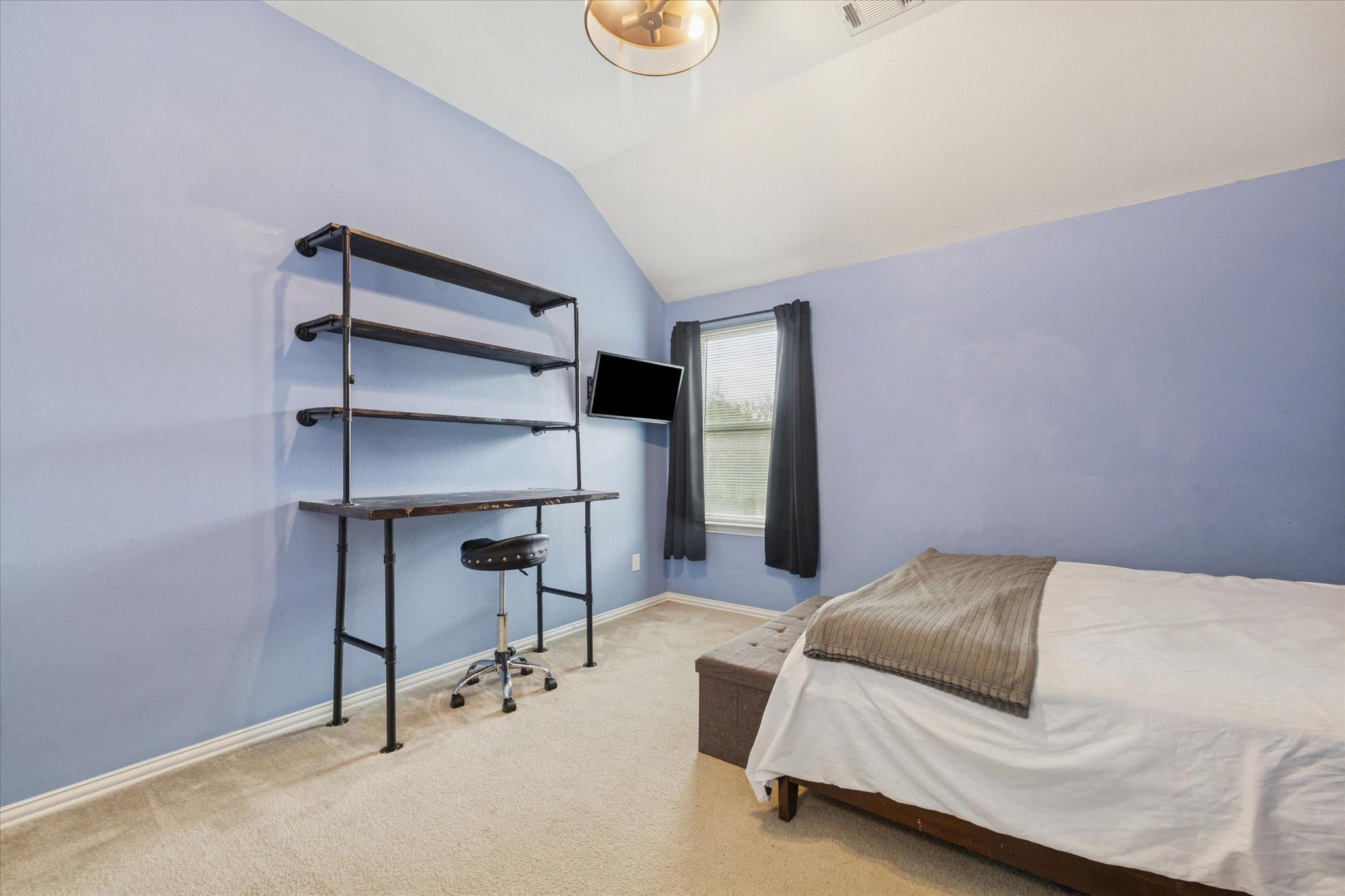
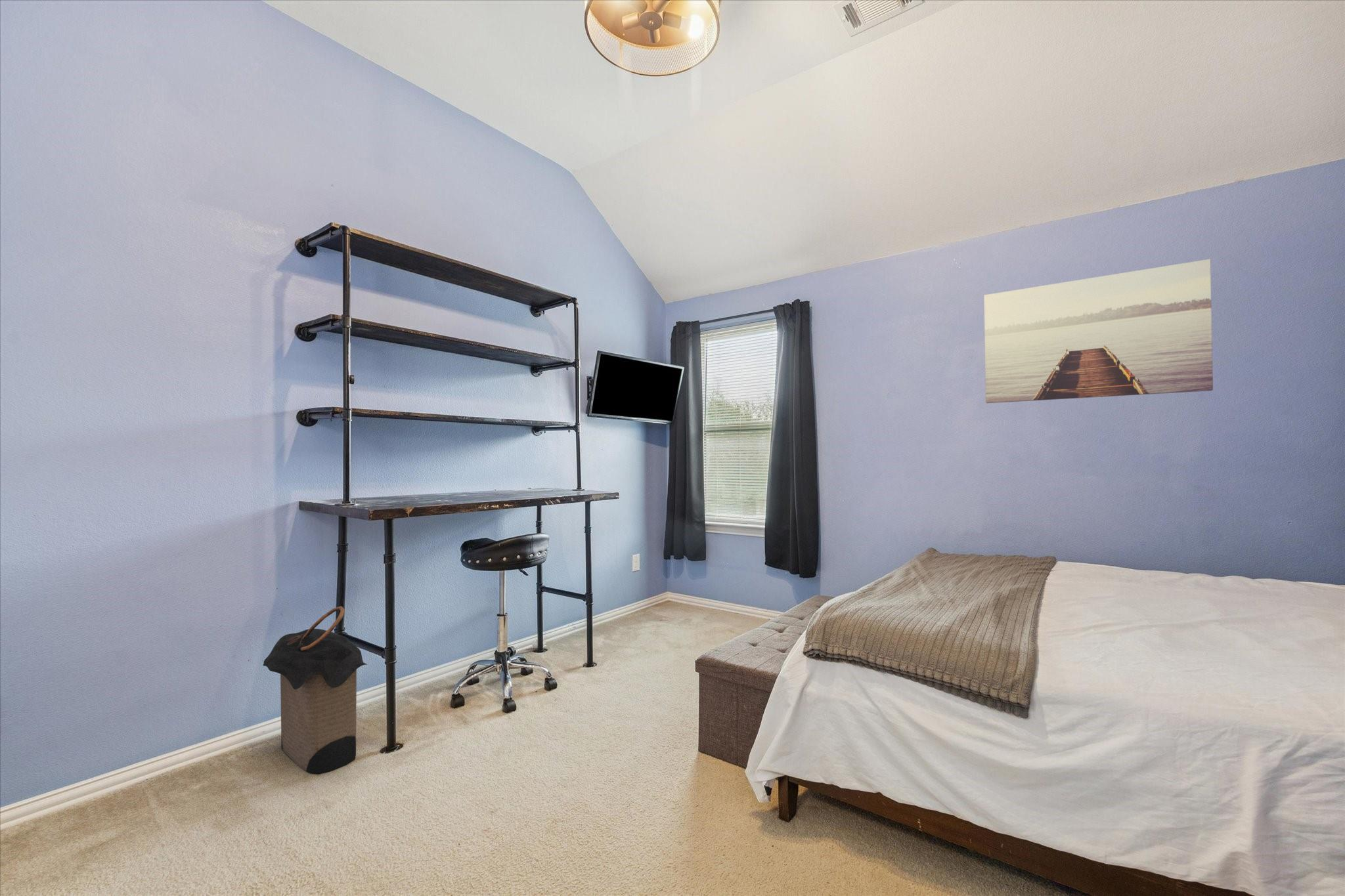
+ wall art (1087, 338)
+ laundry hamper (313, 679)
